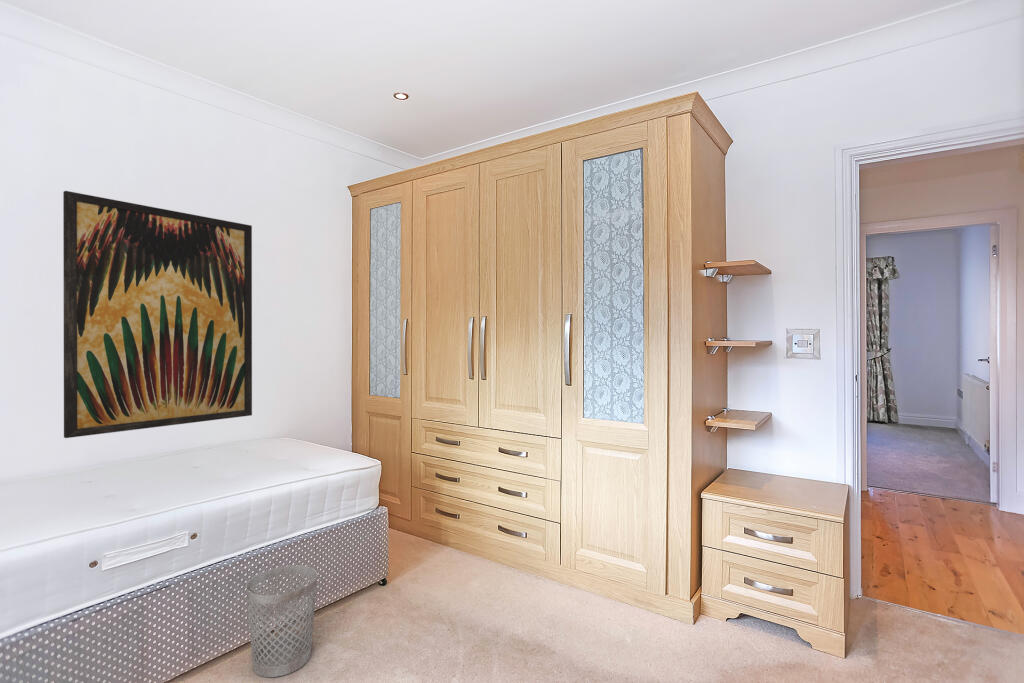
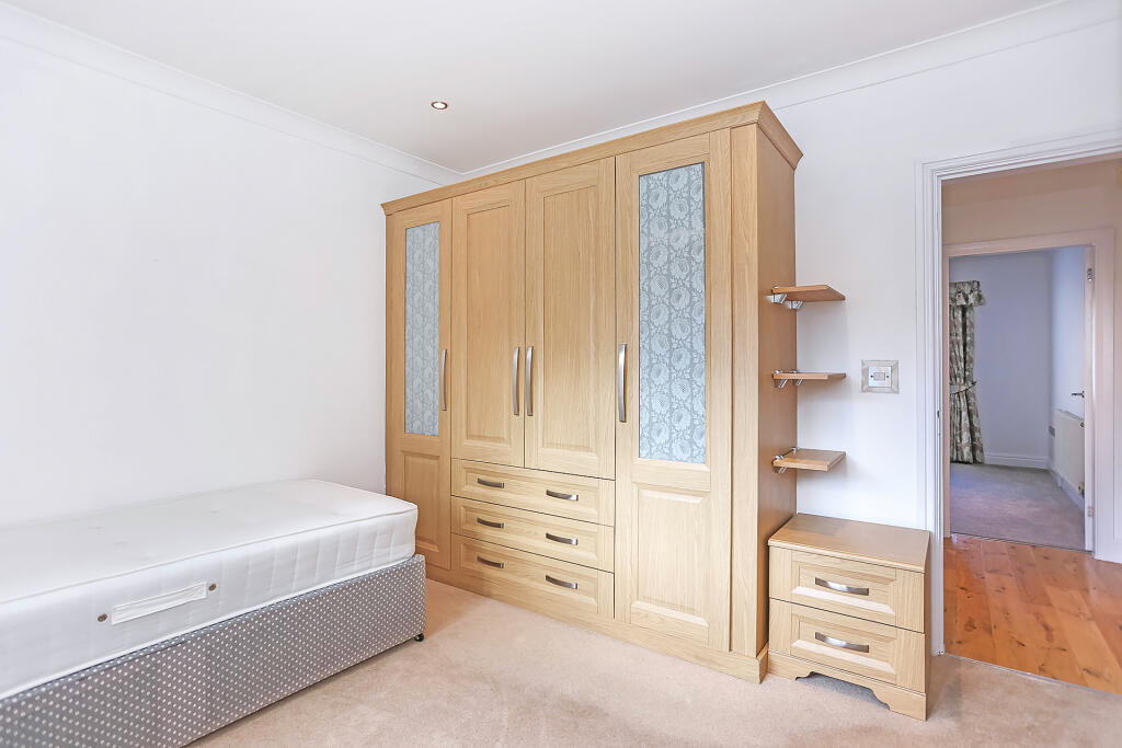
- wastebasket (282, 619)
- wall art (169, 317)
